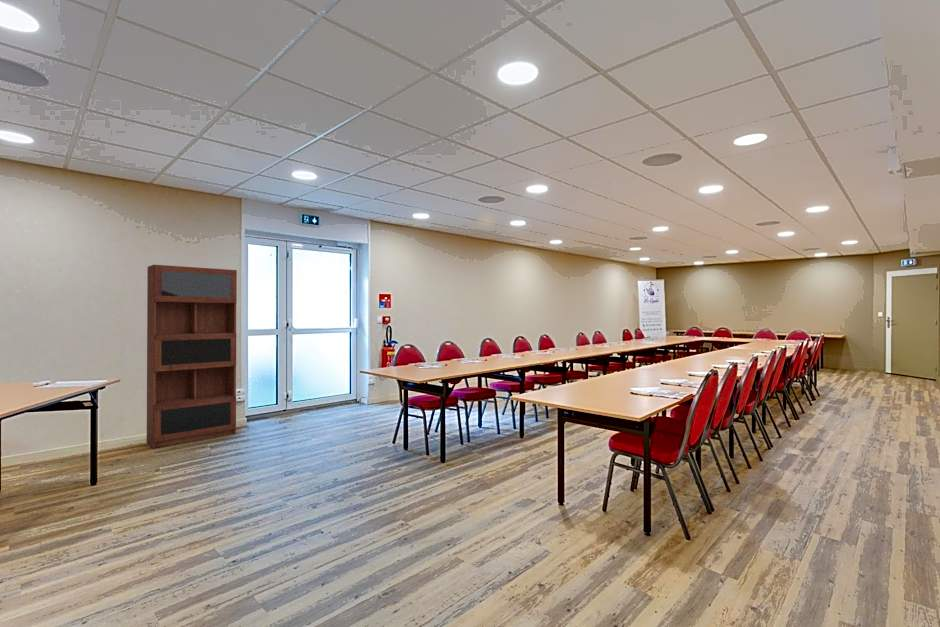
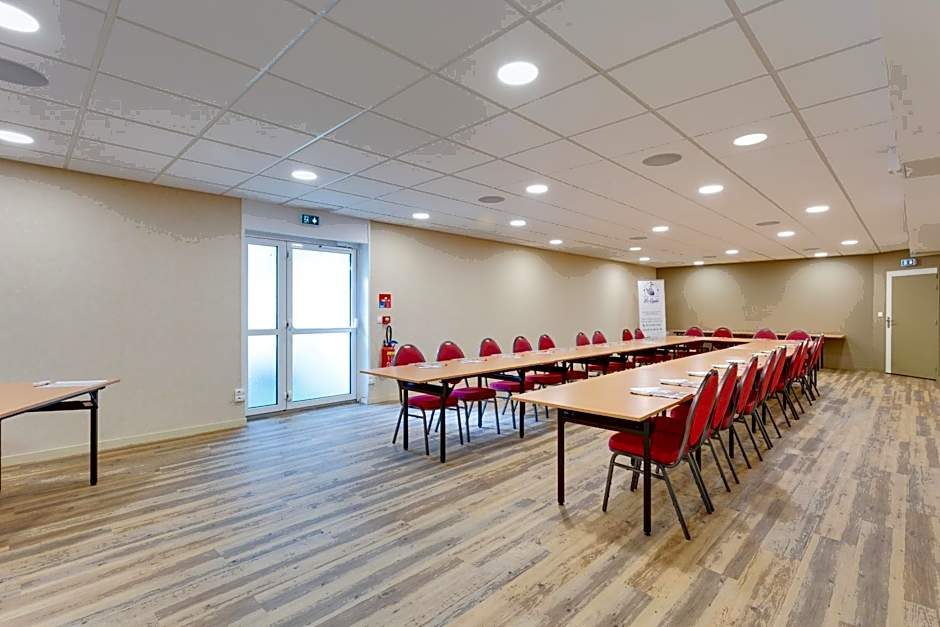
- bookcase (193, 353)
